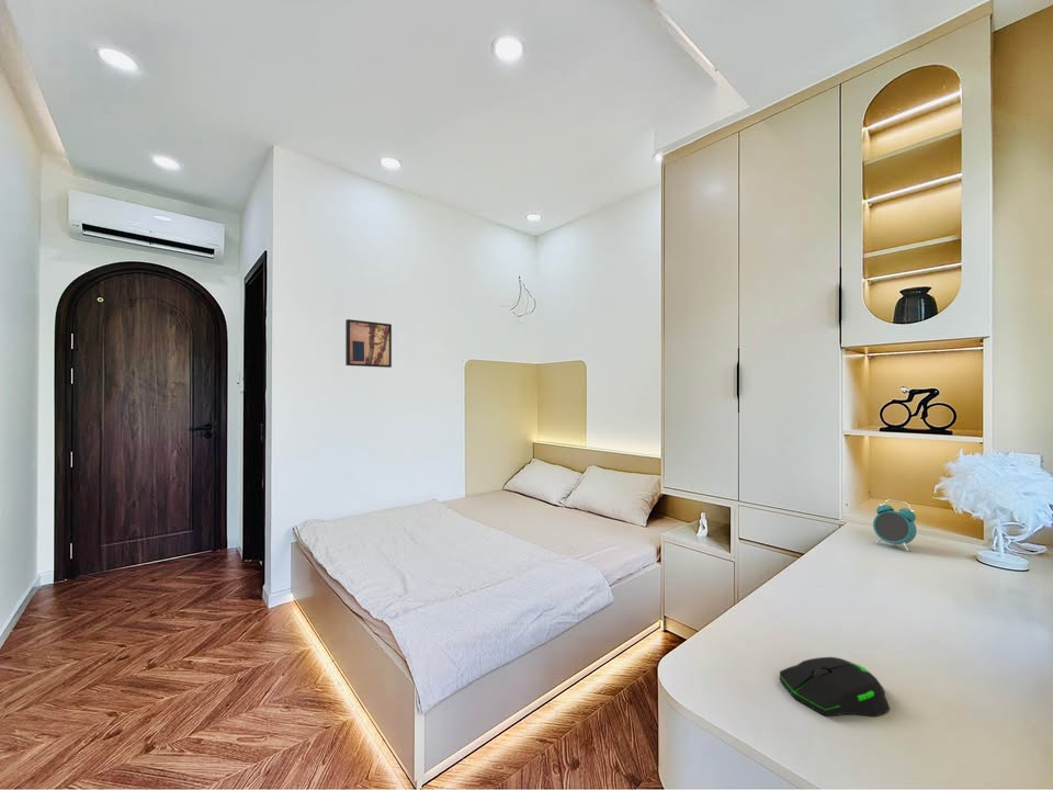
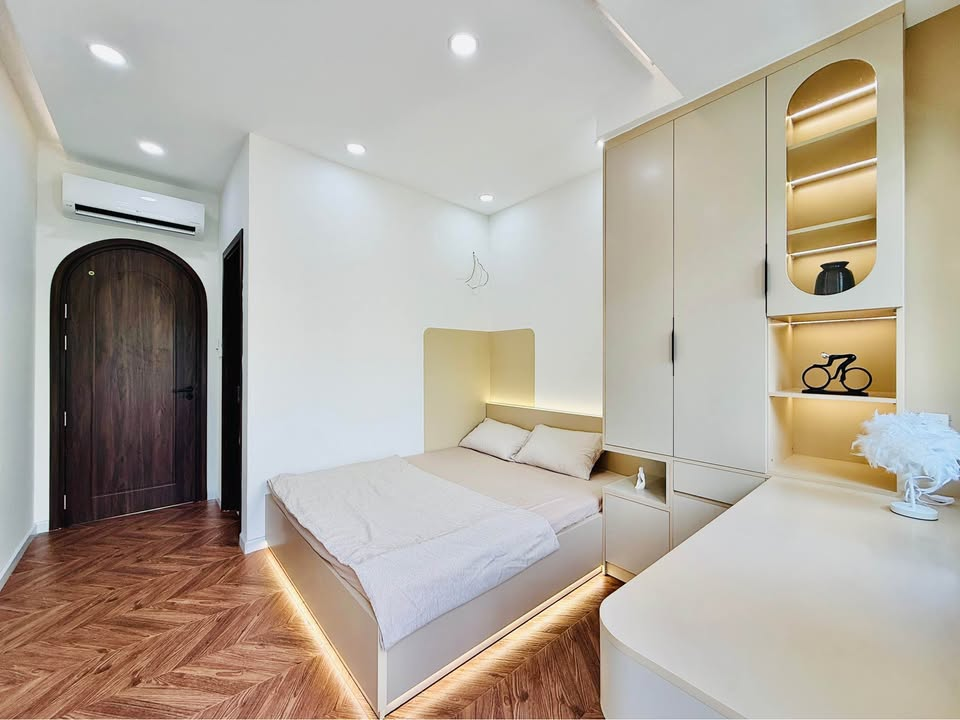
- wall art (369, 343)
- computer mouse (838, 680)
- alarm clock (894, 523)
